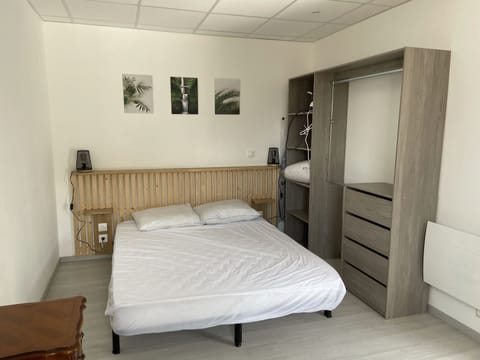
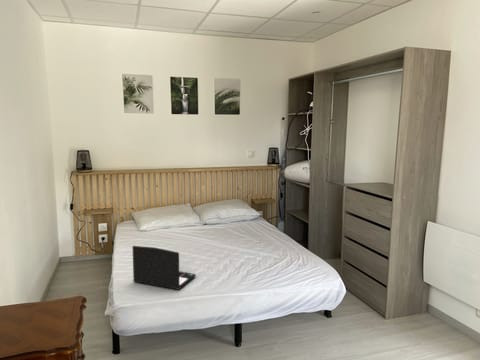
+ laptop (165, 261)
